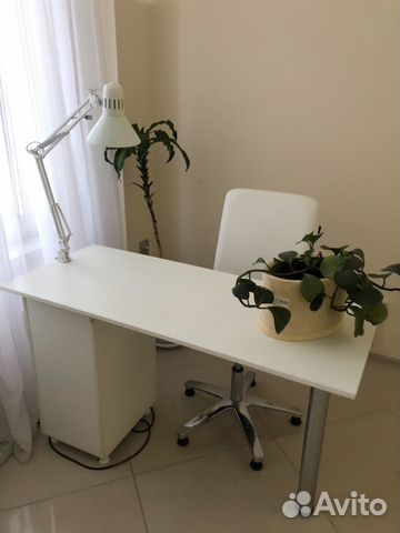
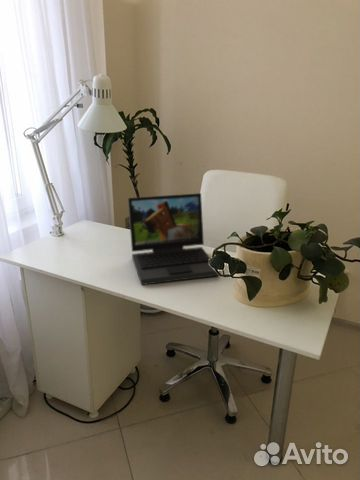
+ laptop (172, 234)
